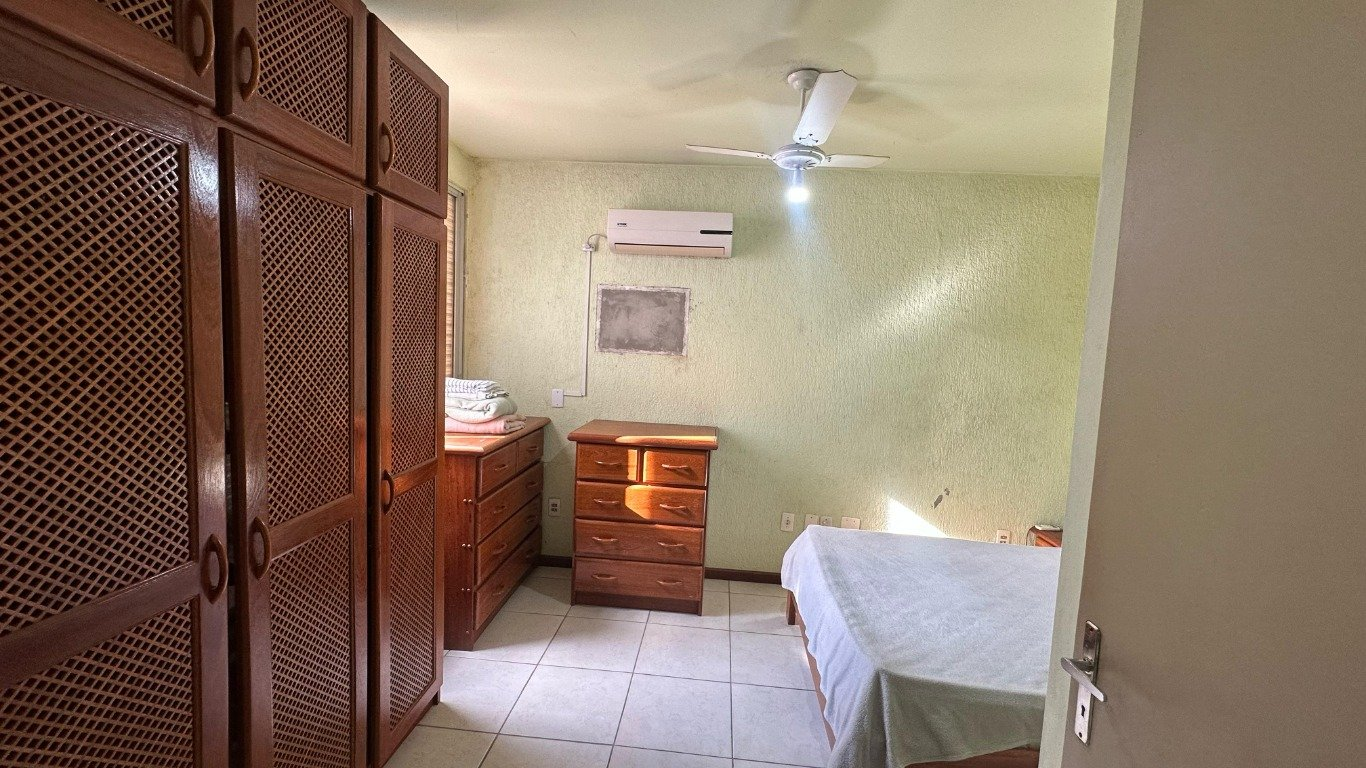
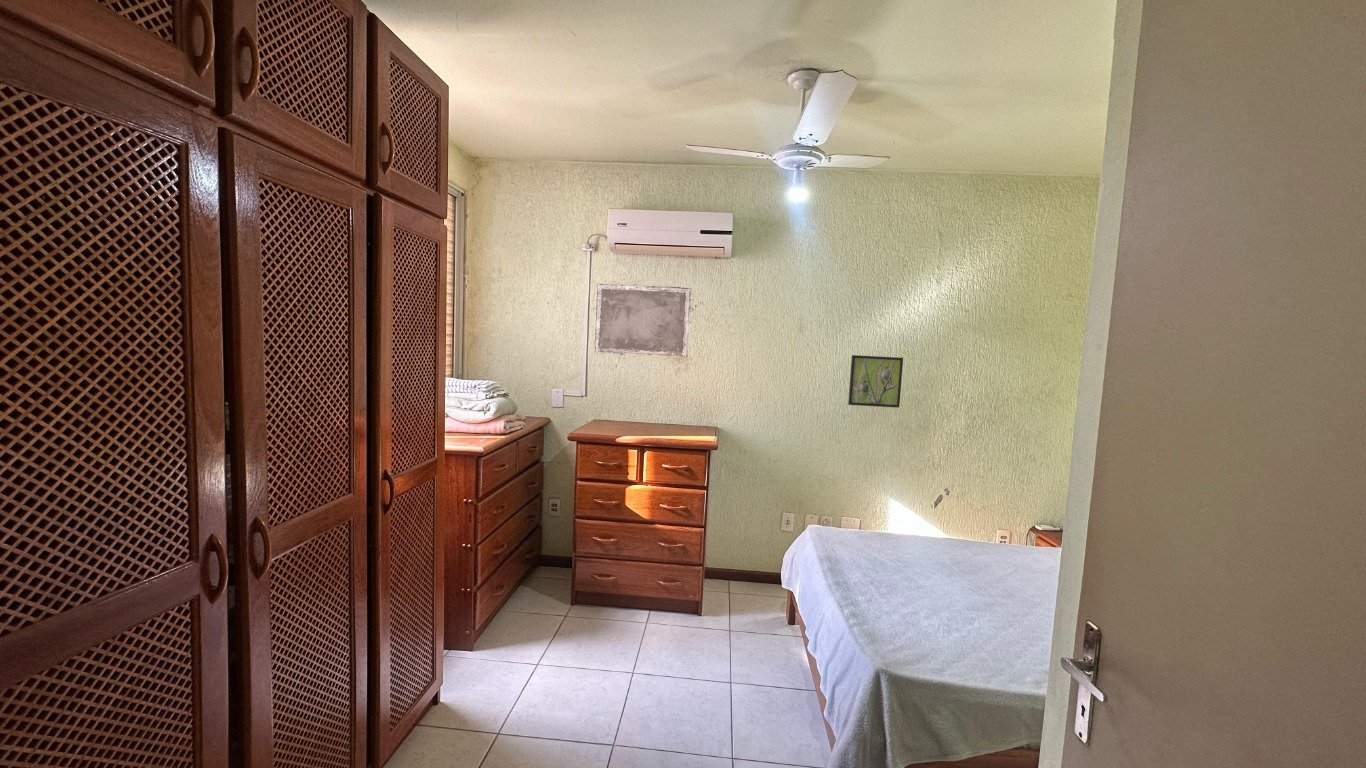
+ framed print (875, 381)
